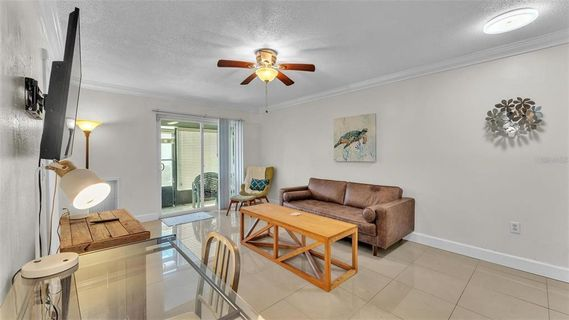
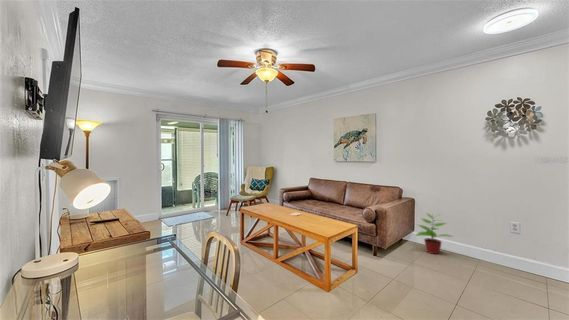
+ potted plant (433, 232)
